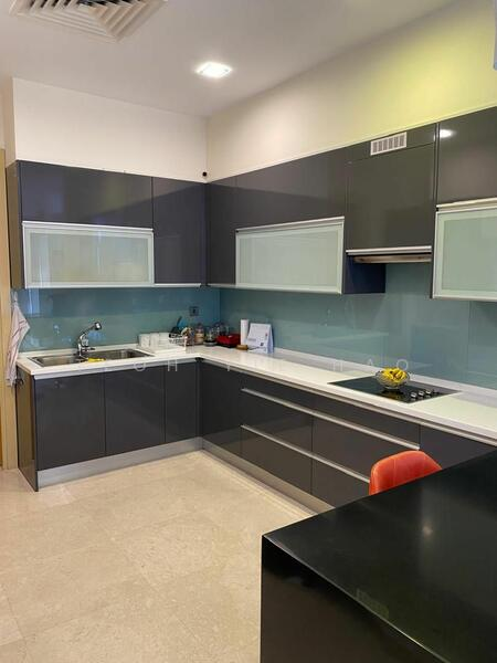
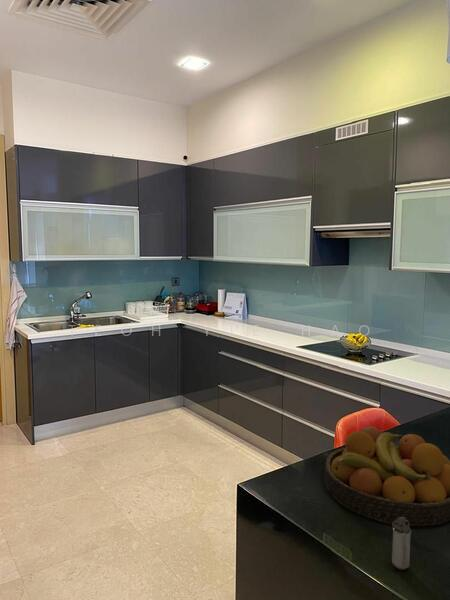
+ shaker (401, 542)
+ fruit bowl (391, 461)
